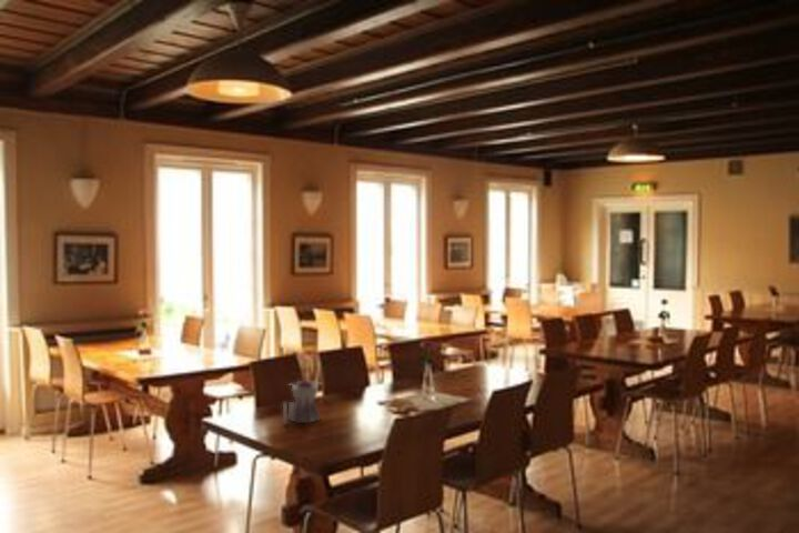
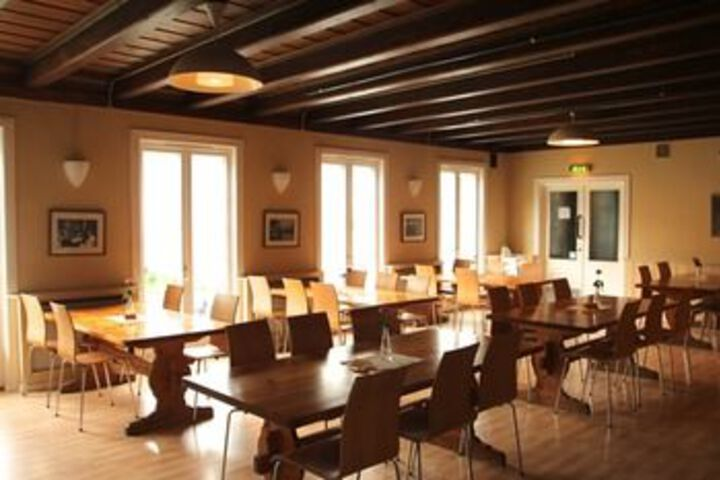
- teapot (302, 400)
